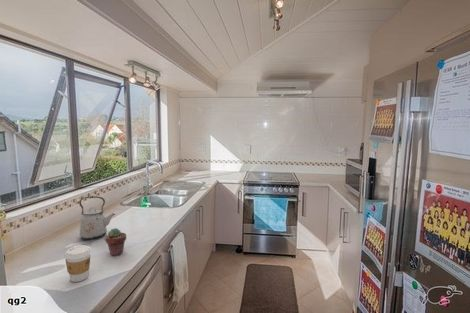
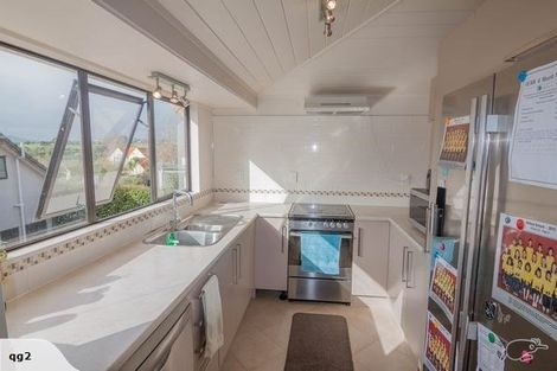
- kettle (97, 216)
- potted succulent (116, 240)
- coffee cup (78, 263)
